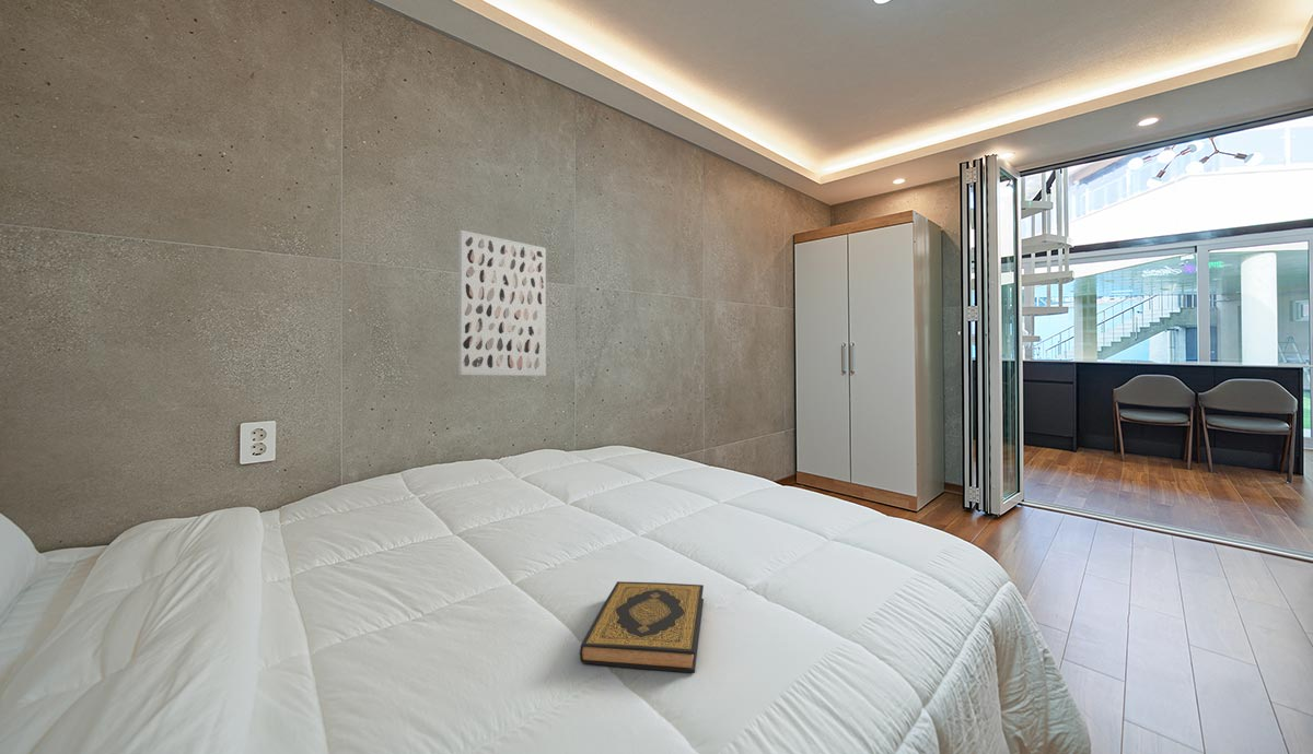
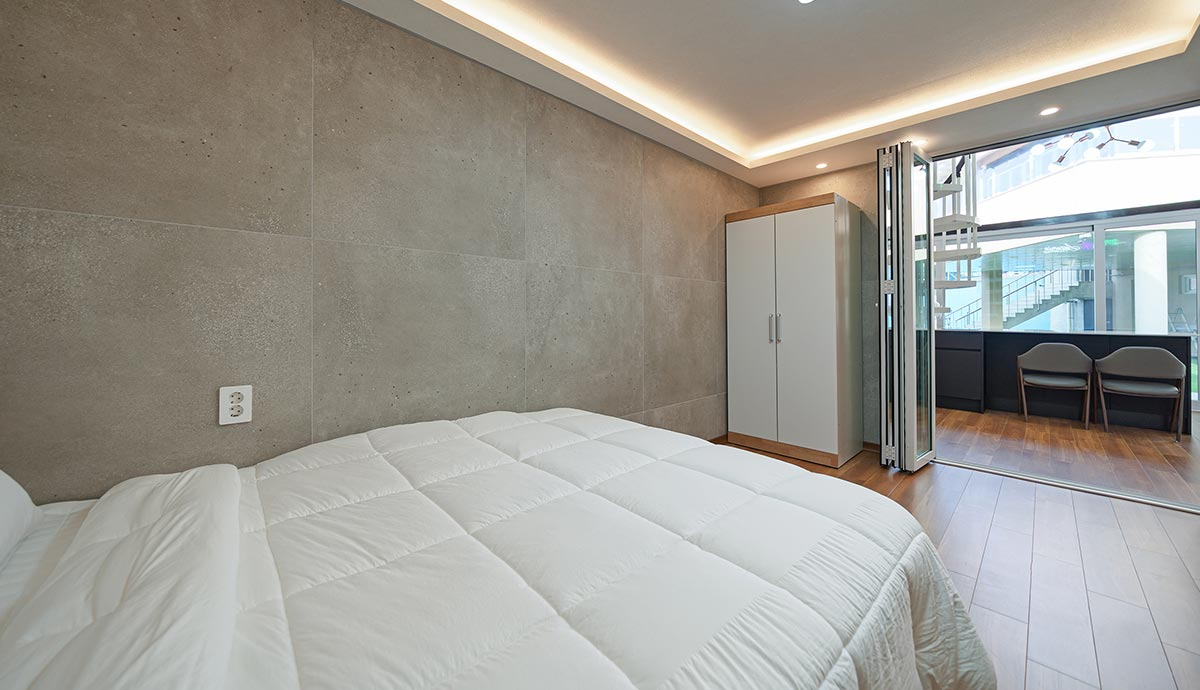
- hardback book (649, 618)
- wall art (504, 307)
